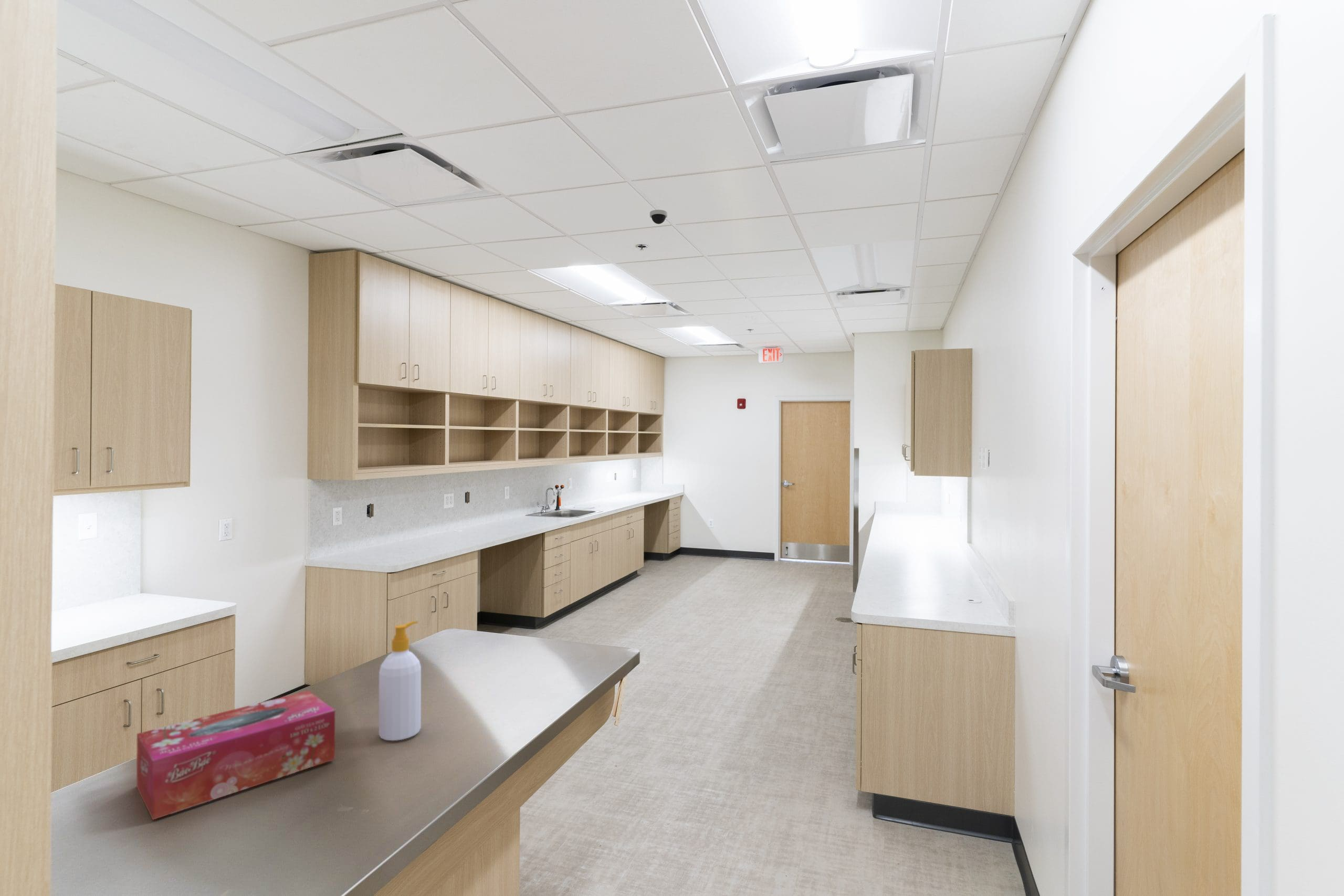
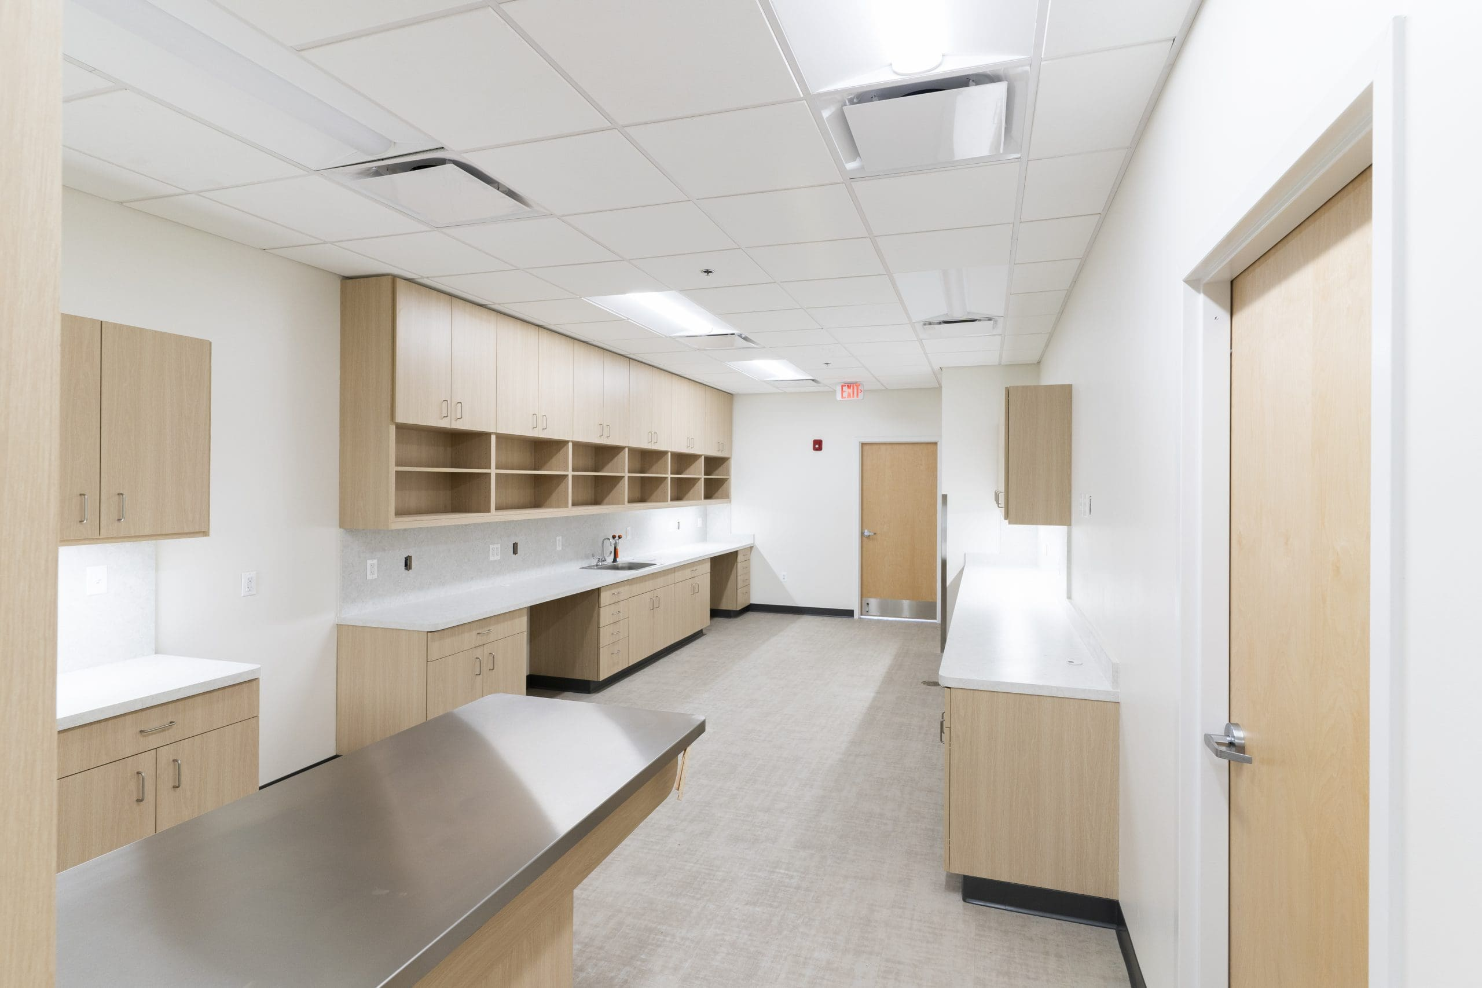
- tissue box (240, 747)
- soap bottle (401, 678)
- dome security camera (658, 218)
